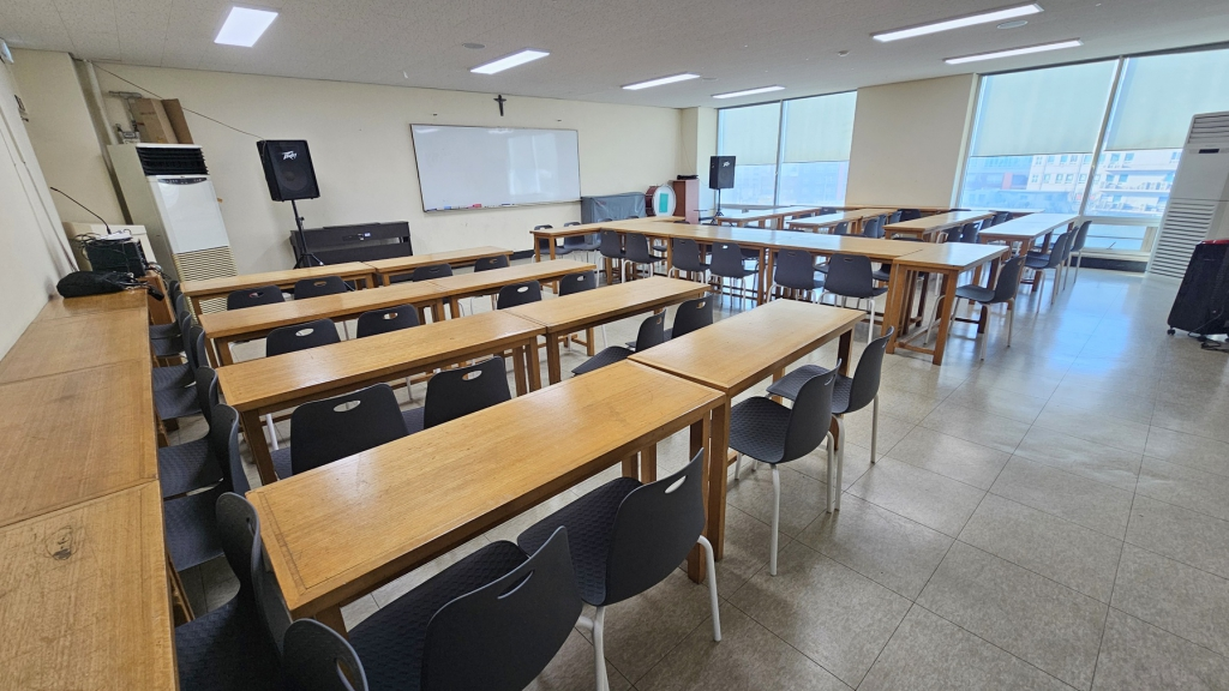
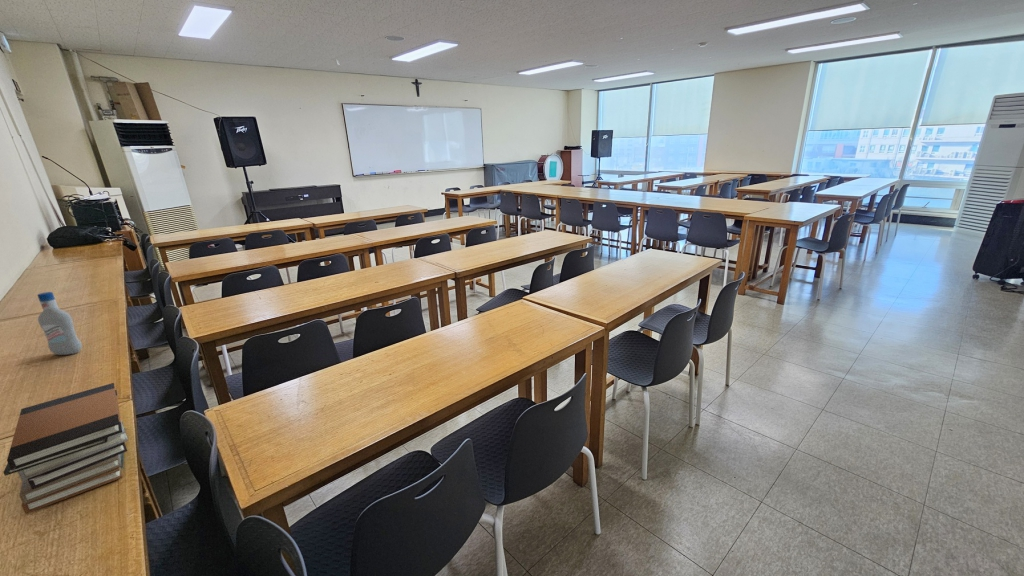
+ book stack (75, 440)
+ bottle (56, 323)
